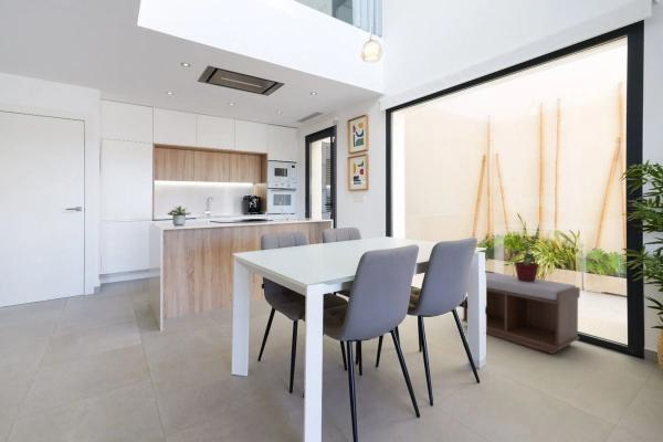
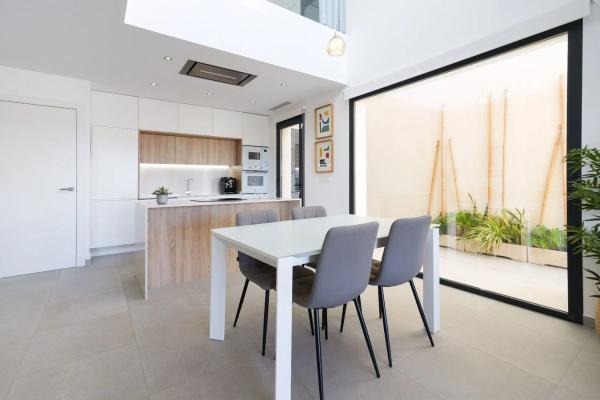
- potted plant (536, 257)
- bench (515, 307)
